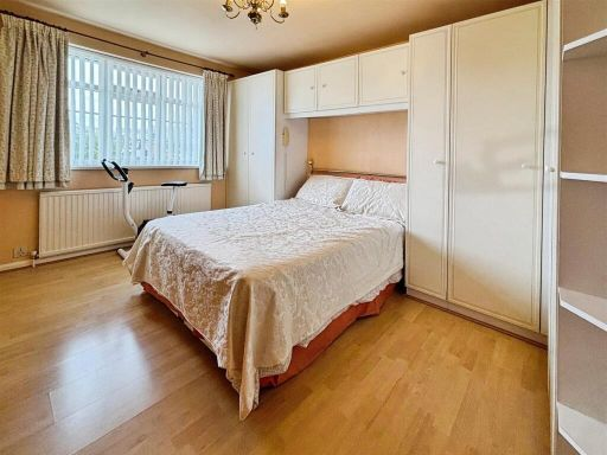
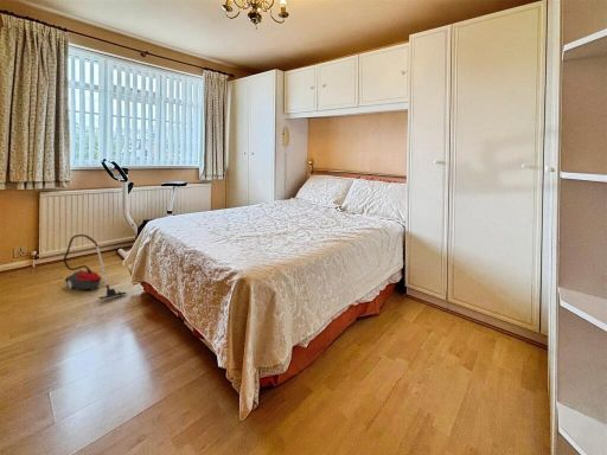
+ vacuum cleaner (85, 265)
